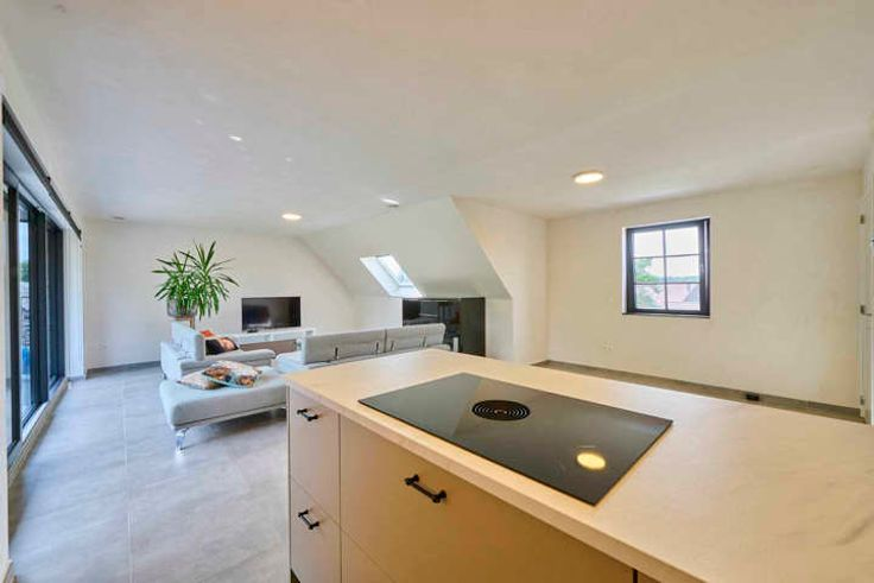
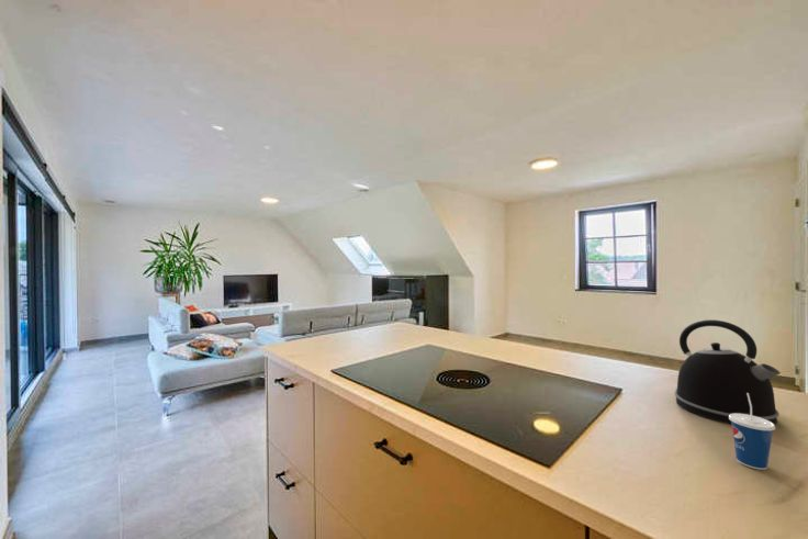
+ cup (751, 429)
+ kettle (721, 364)
